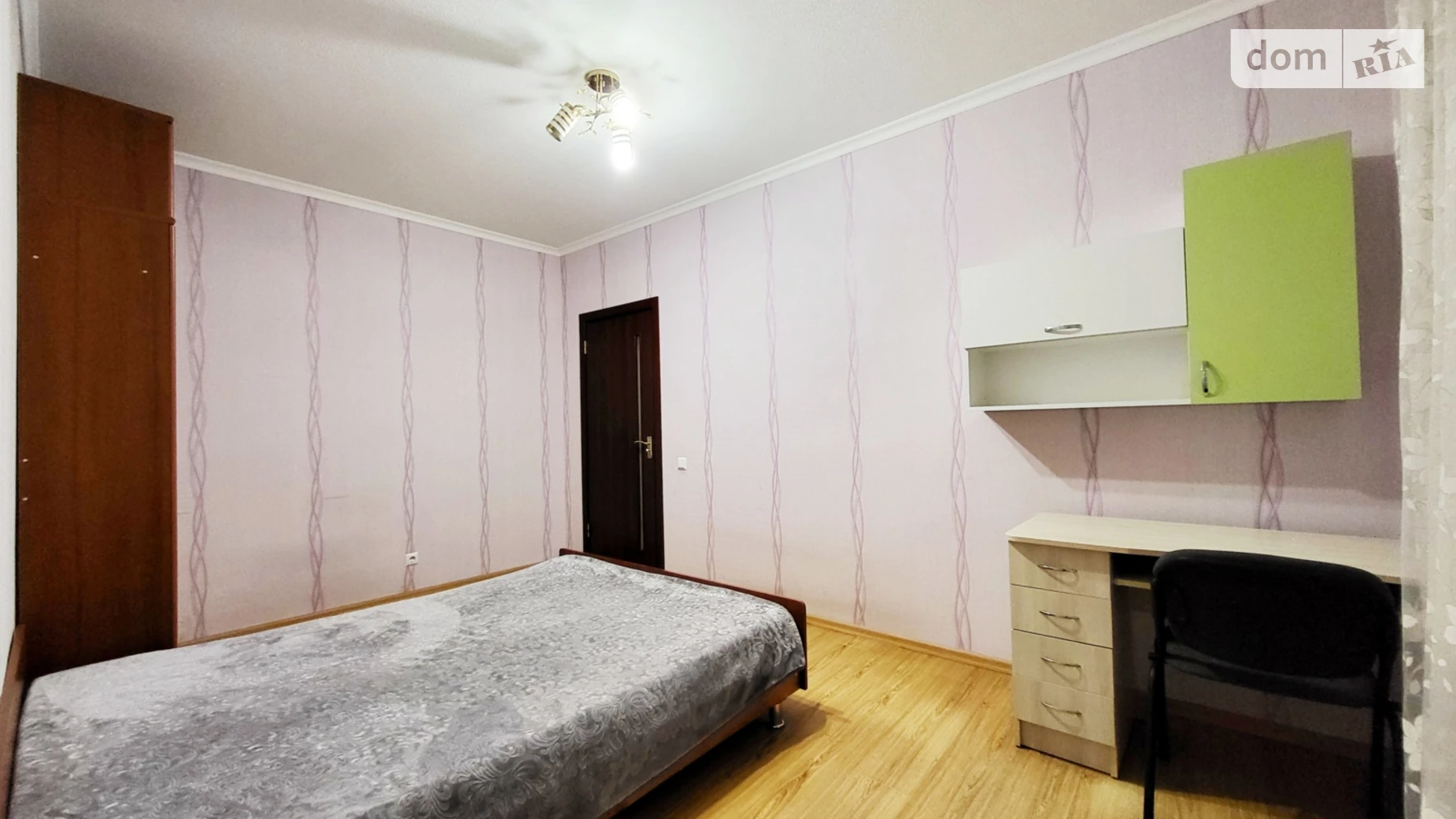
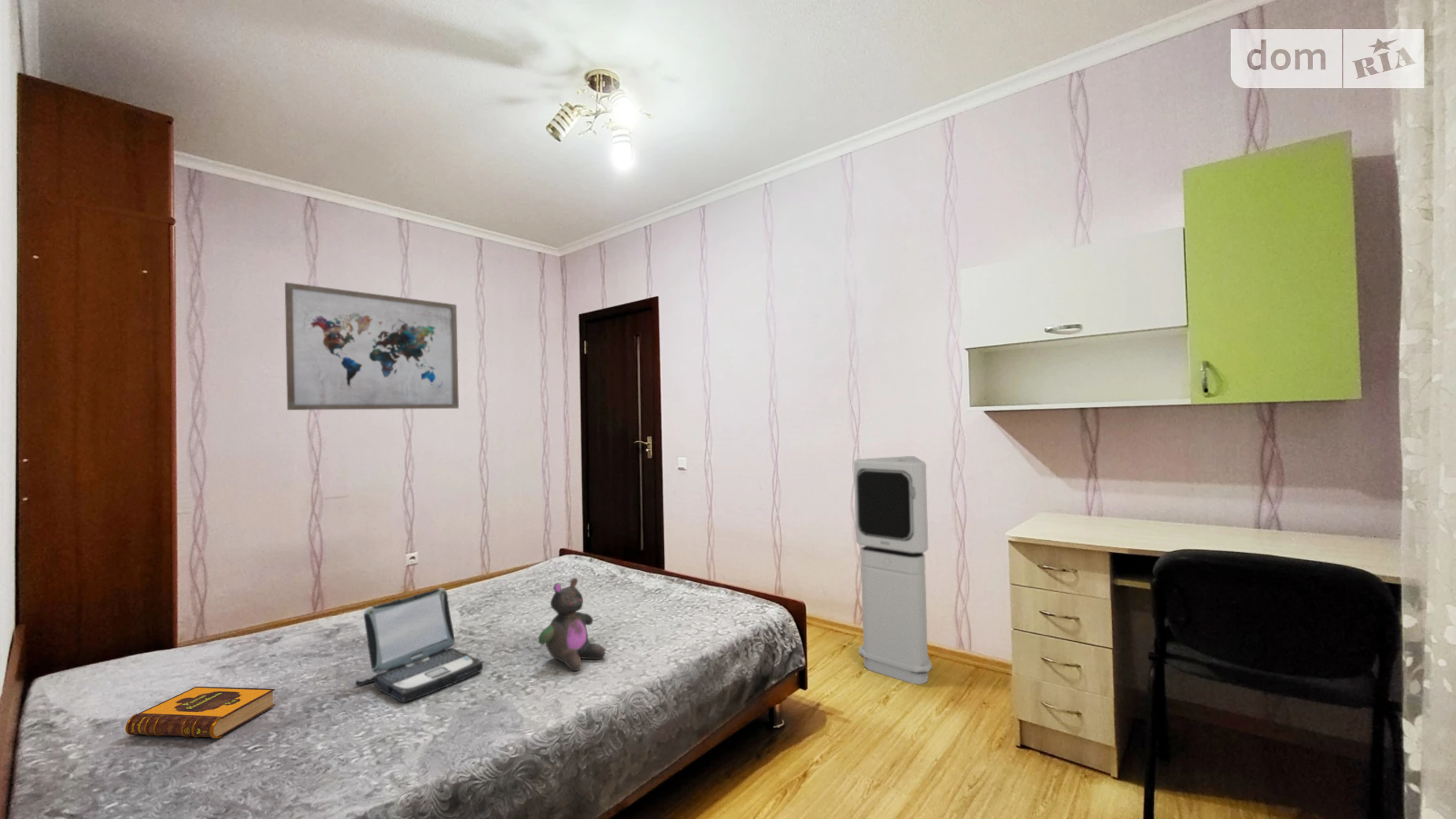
+ air purifier (901, 561)
+ stuffed bear (574, 621)
+ laptop (422, 639)
+ hardback book (203, 712)
+ wall art (380, 351)
